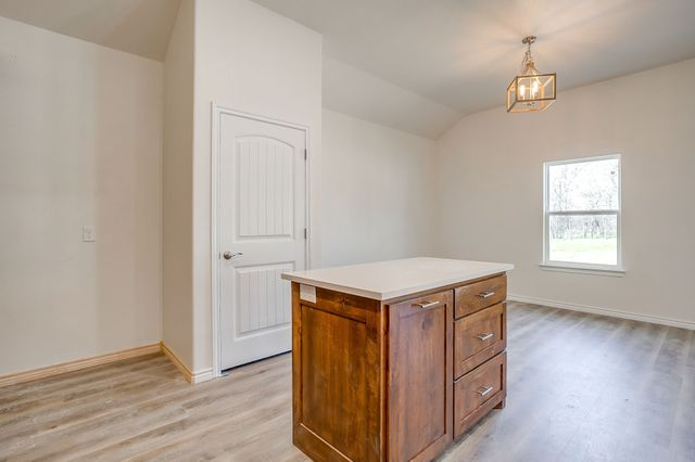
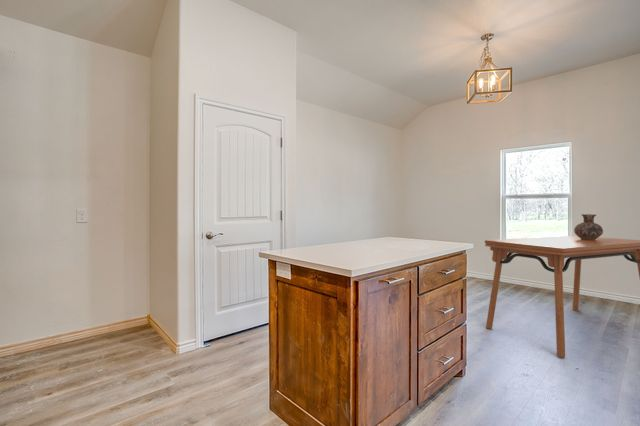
+ ceramic jug (588, 226)
+ dining table (574, 284)
